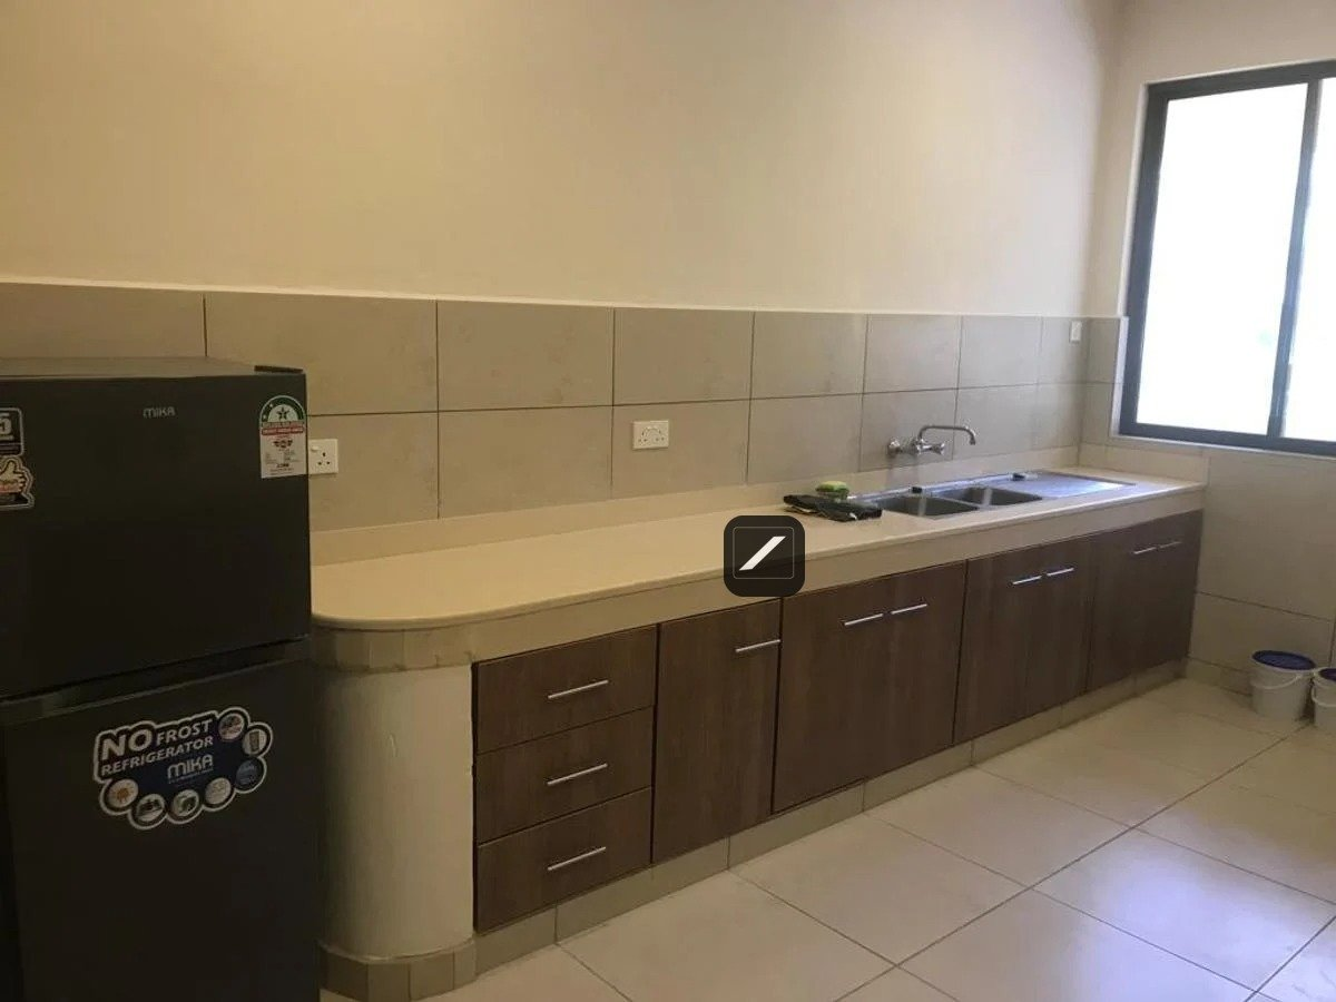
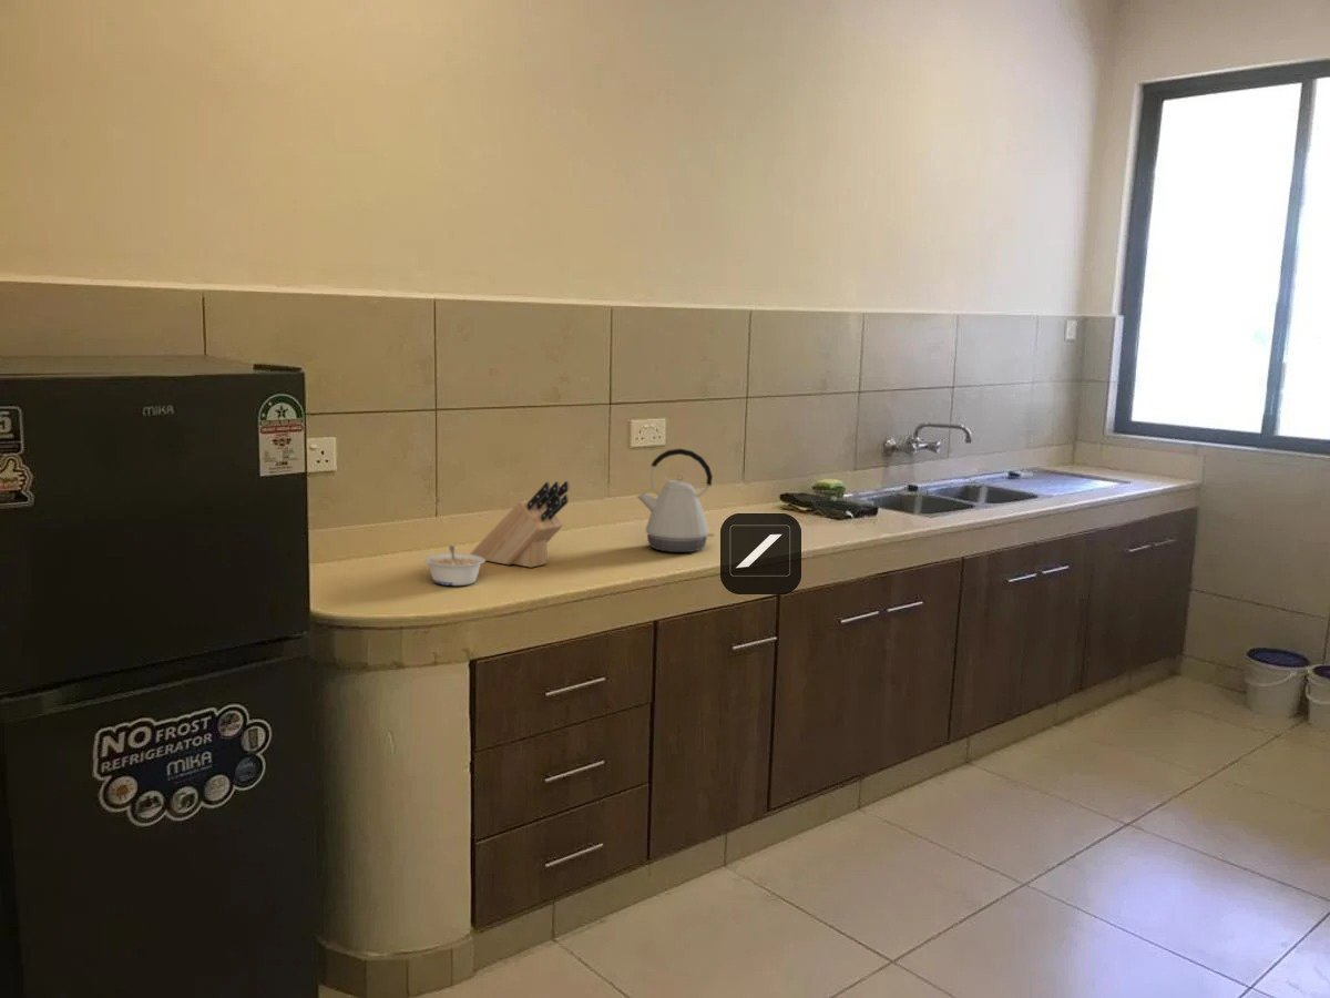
+ knife block (522, 519)
+ legume (452, 567)
+ kettle (676, 498)
